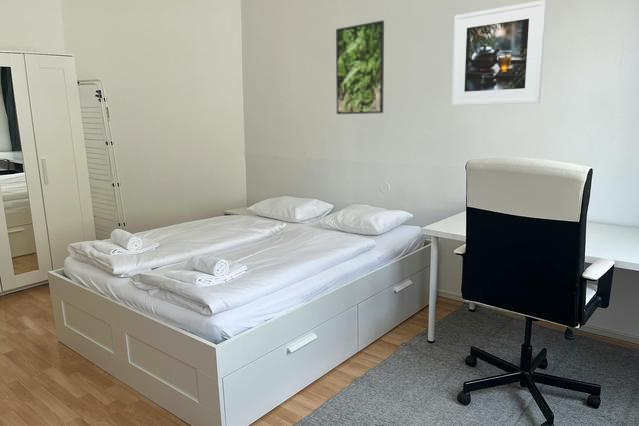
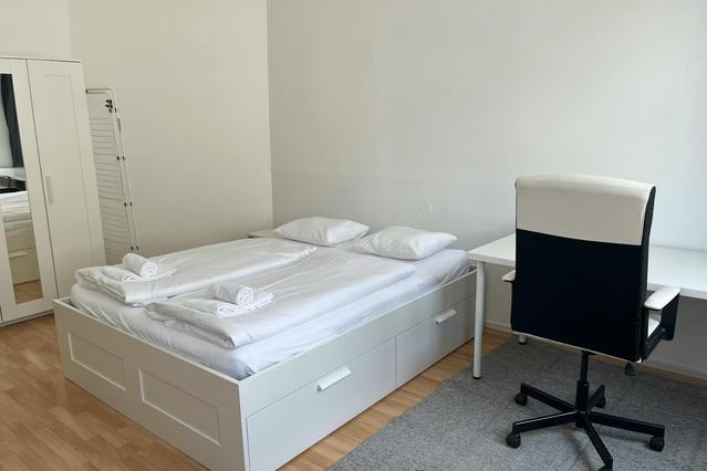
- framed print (495, 57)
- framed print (359, 70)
